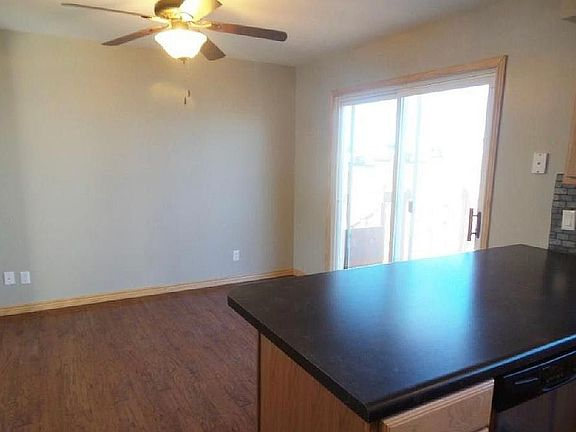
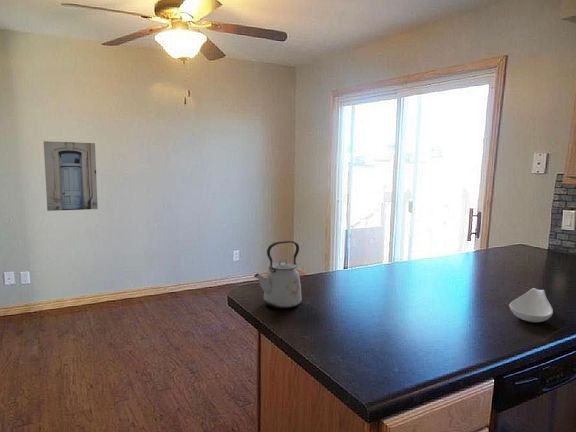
+ spoon rest (533, 303)
+ wall art (71, 176)
+ kettle (277, 274)
